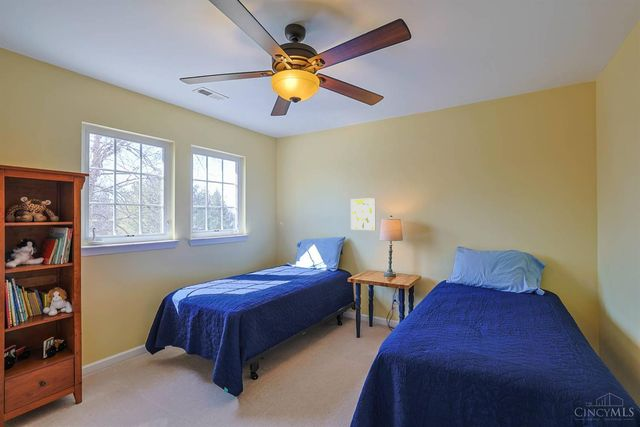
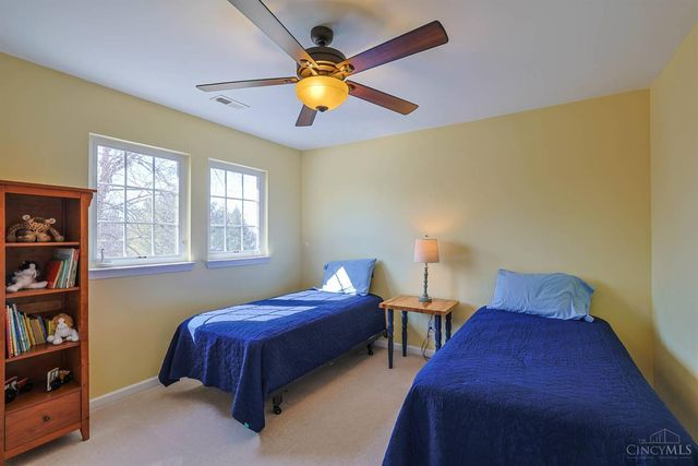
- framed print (362, 214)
